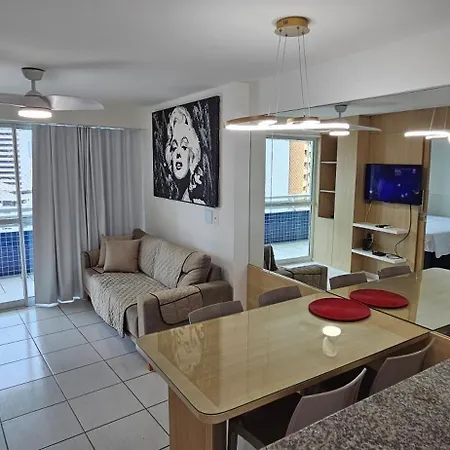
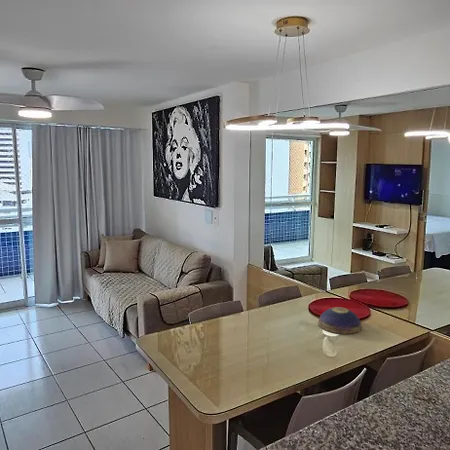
+ decorative bowl (339, 316)
